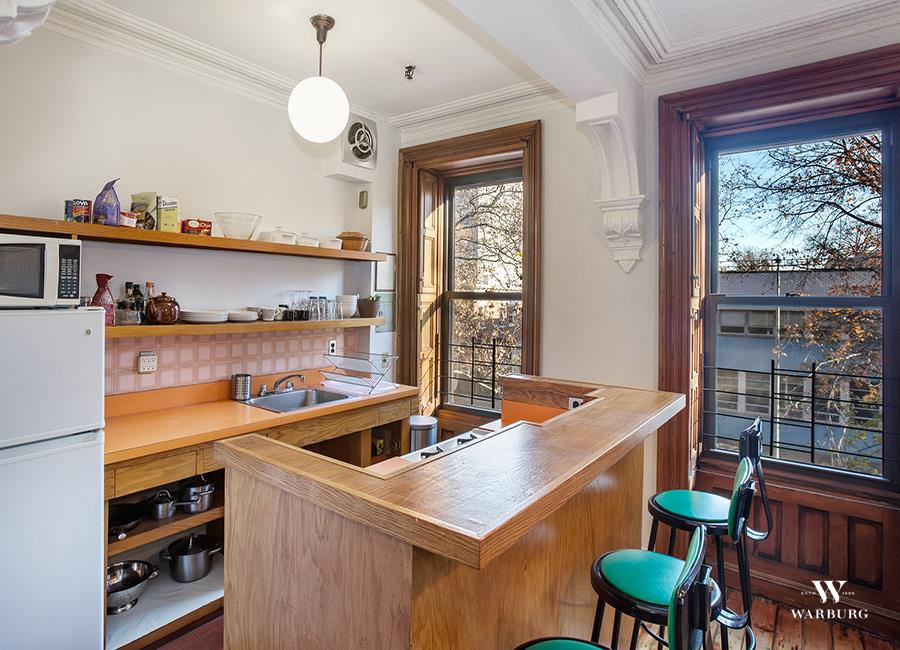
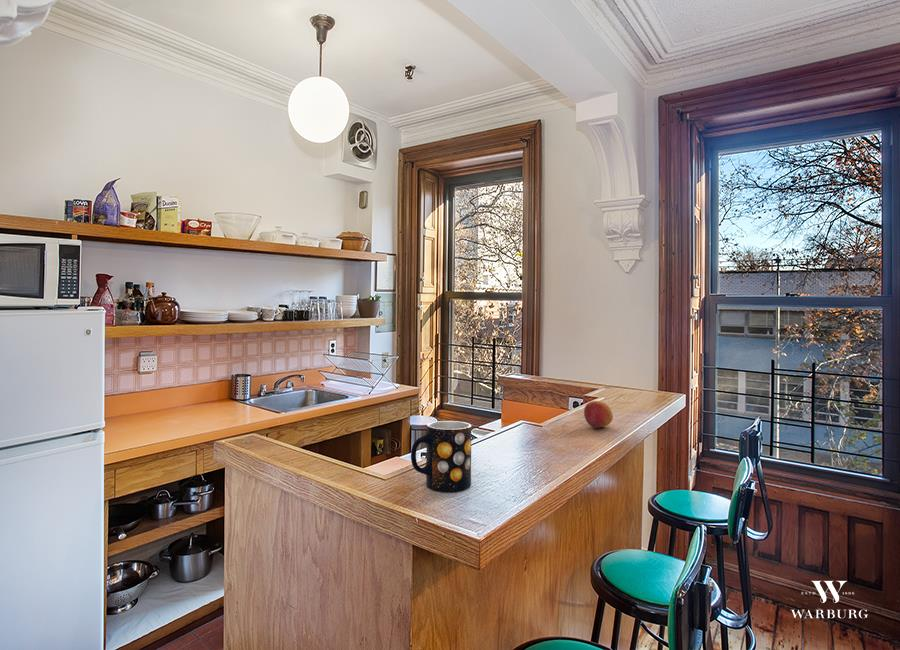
+ mug (442, 455)
+ fruit (598, 414)
